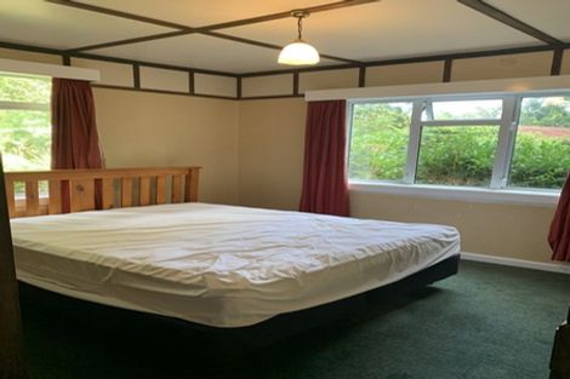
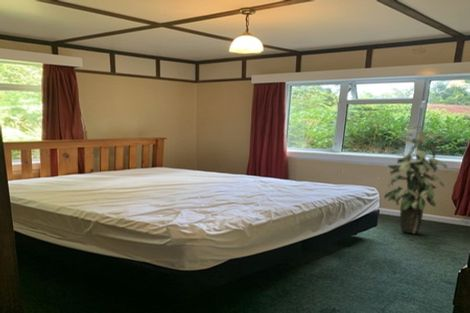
+ indoor plant (412, 178)
